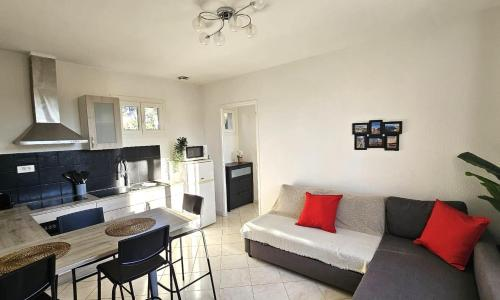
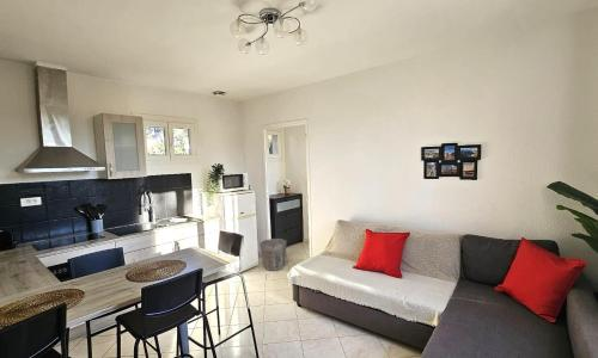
+ waste bin (273, 254)
